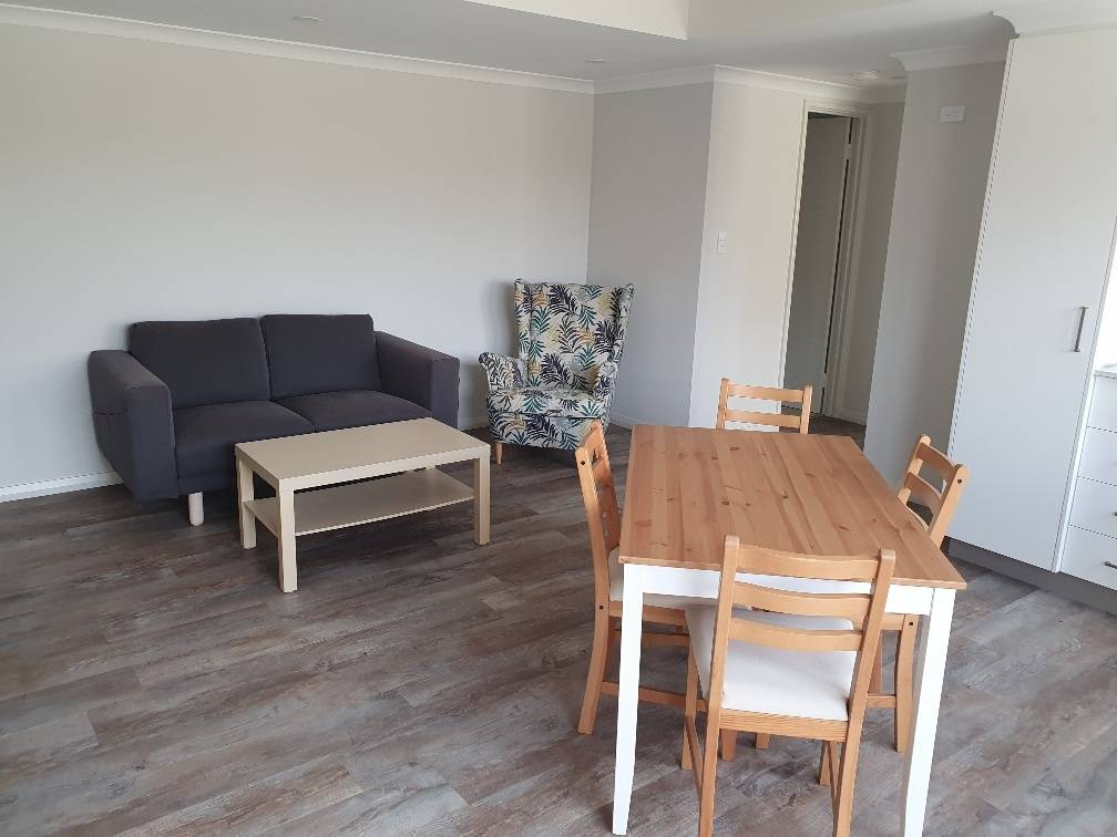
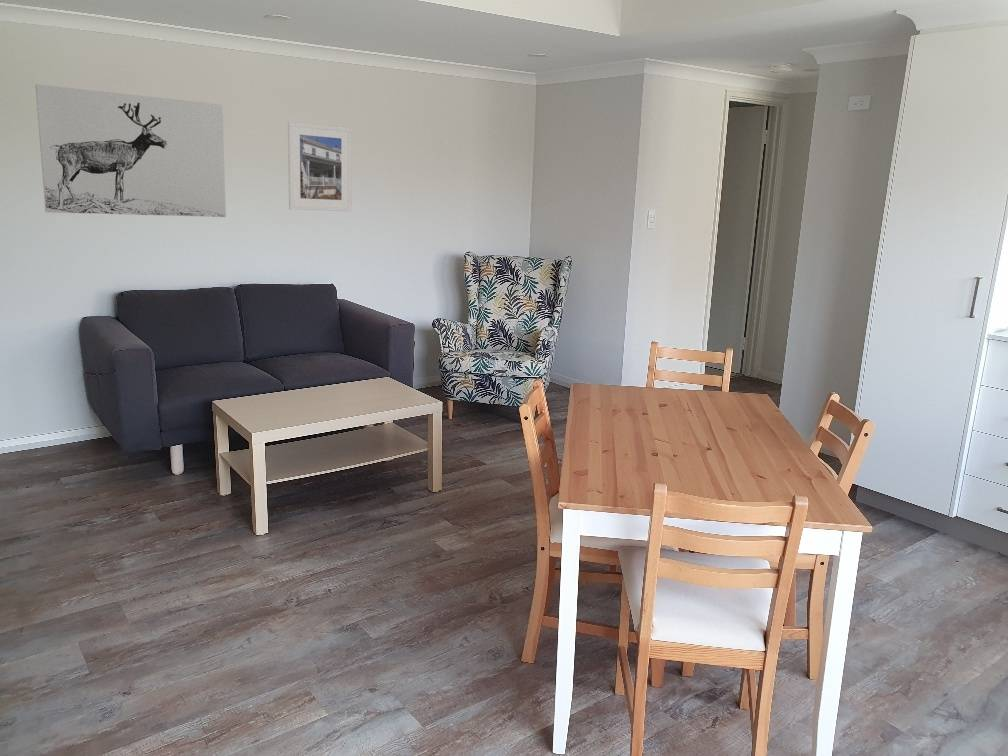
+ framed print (320, 168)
+ wall art (137, 156)
